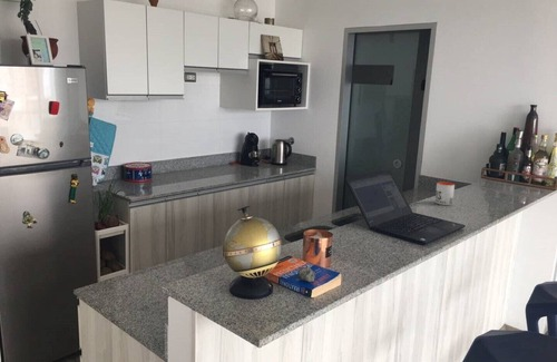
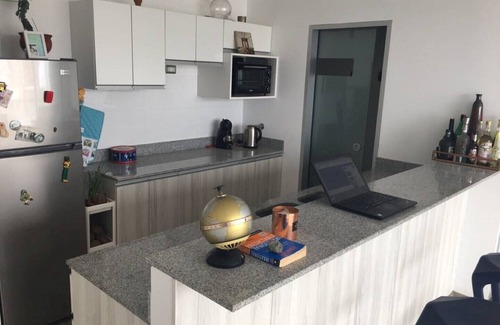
- mug (446, 193)
